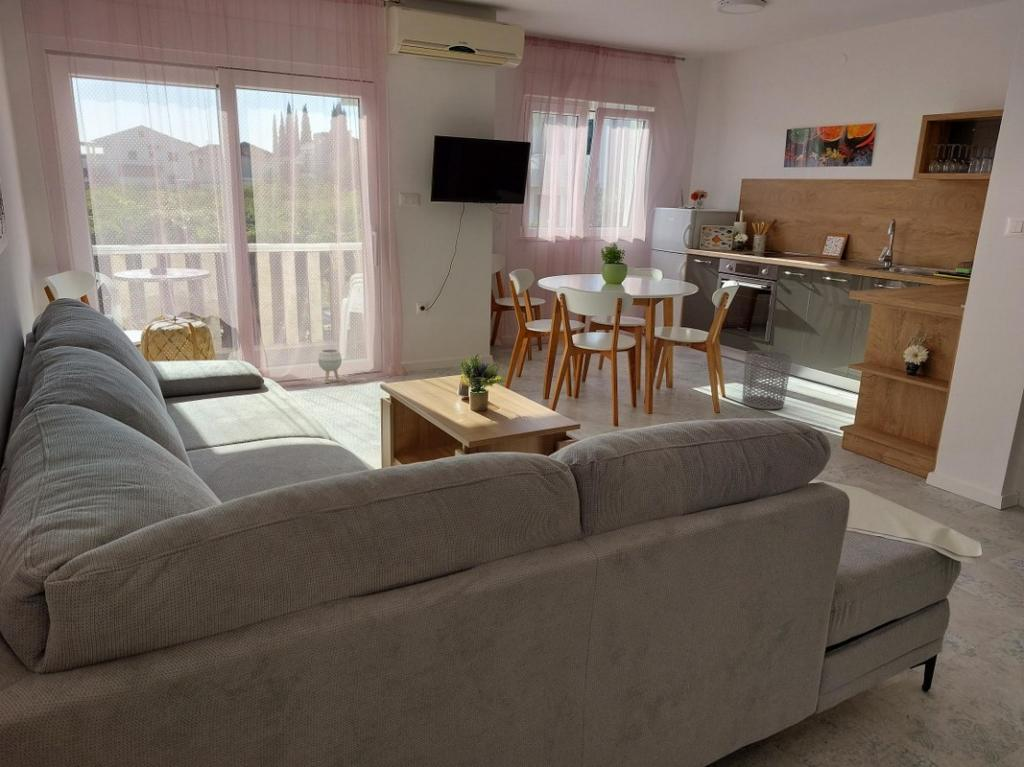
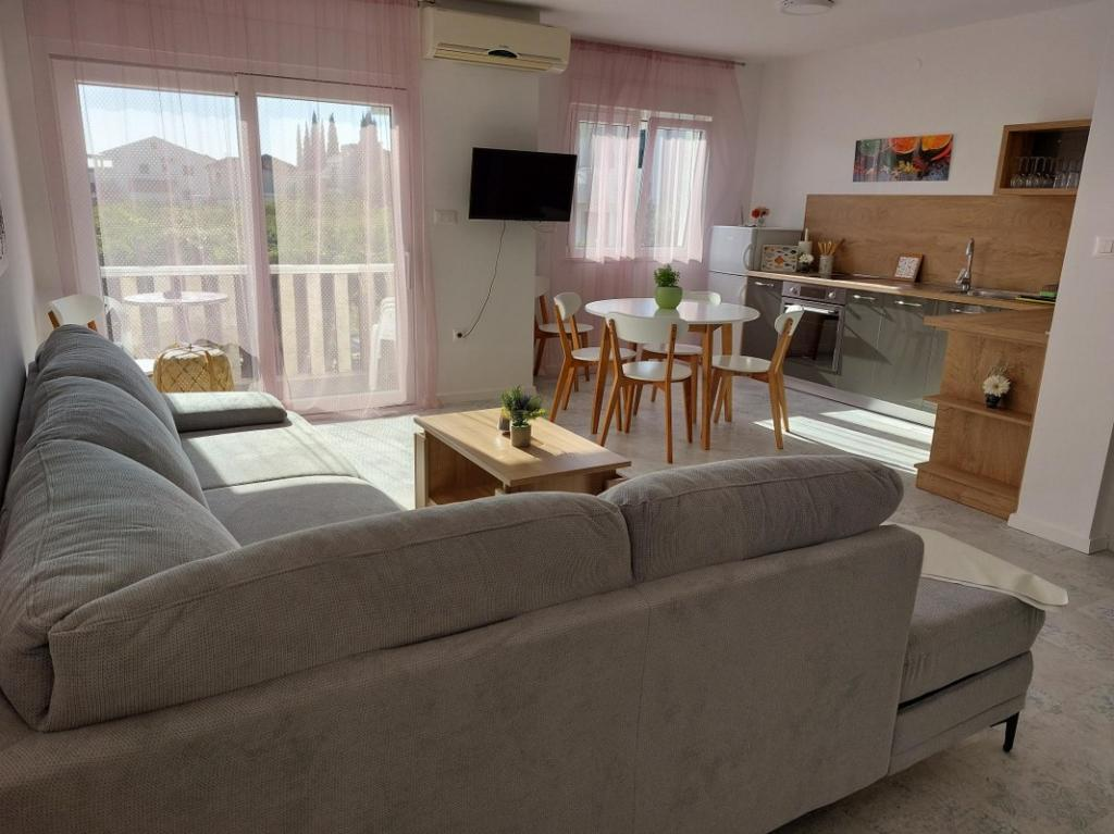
- planter (330, 366)
- waste bin (765, 379)
